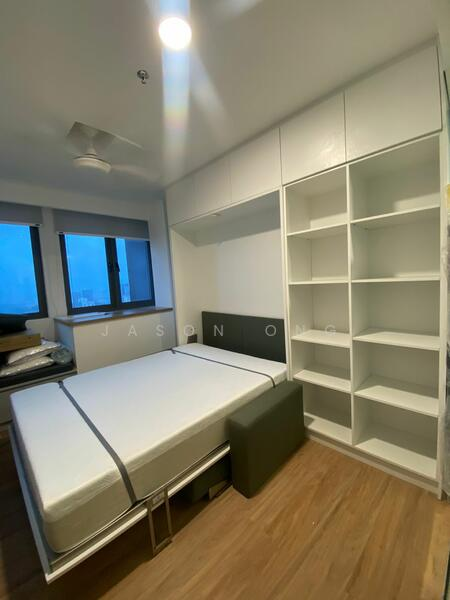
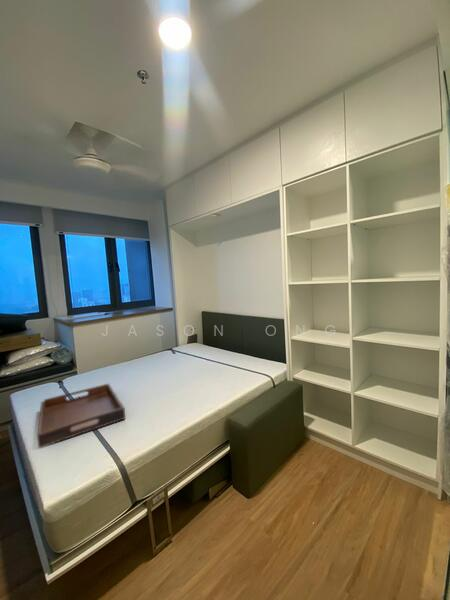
+ serving tray (81, 409)
